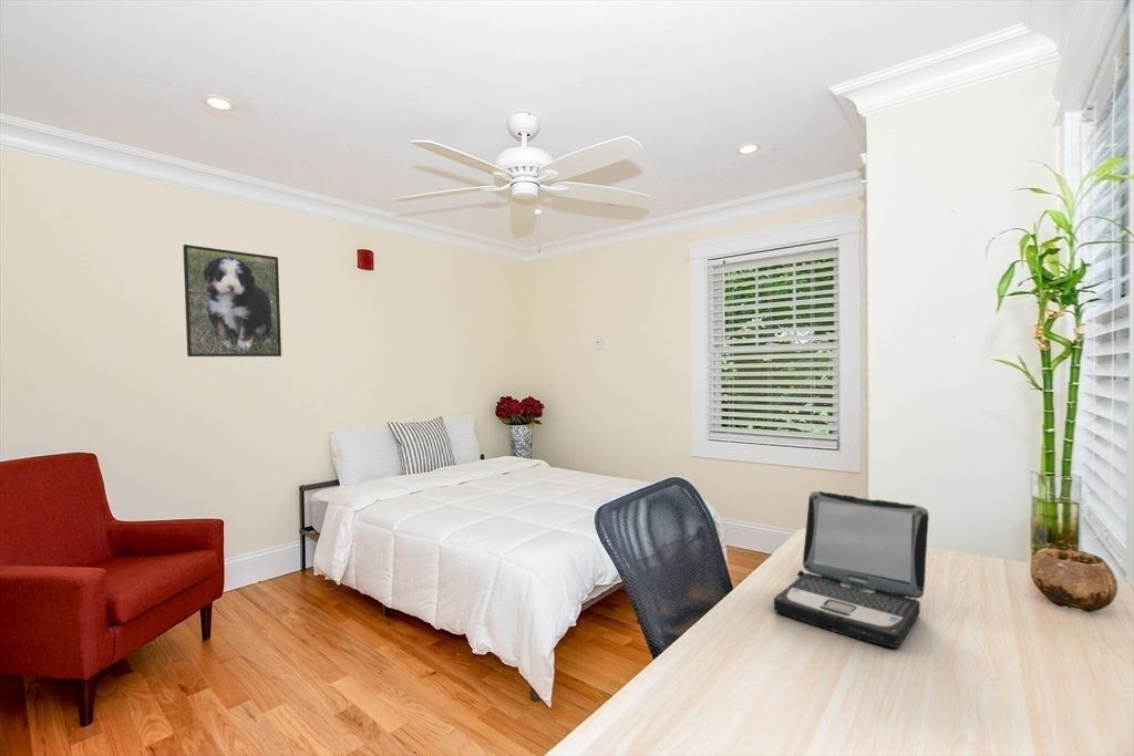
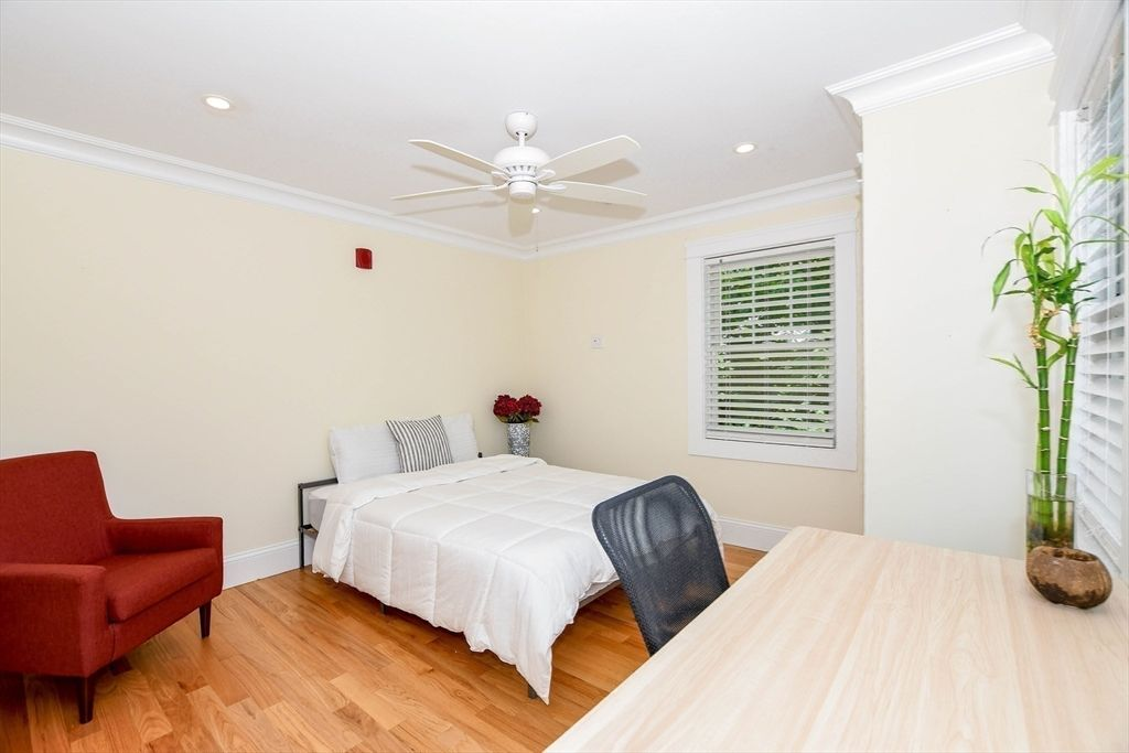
- laptop (848, 557)
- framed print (235, 303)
